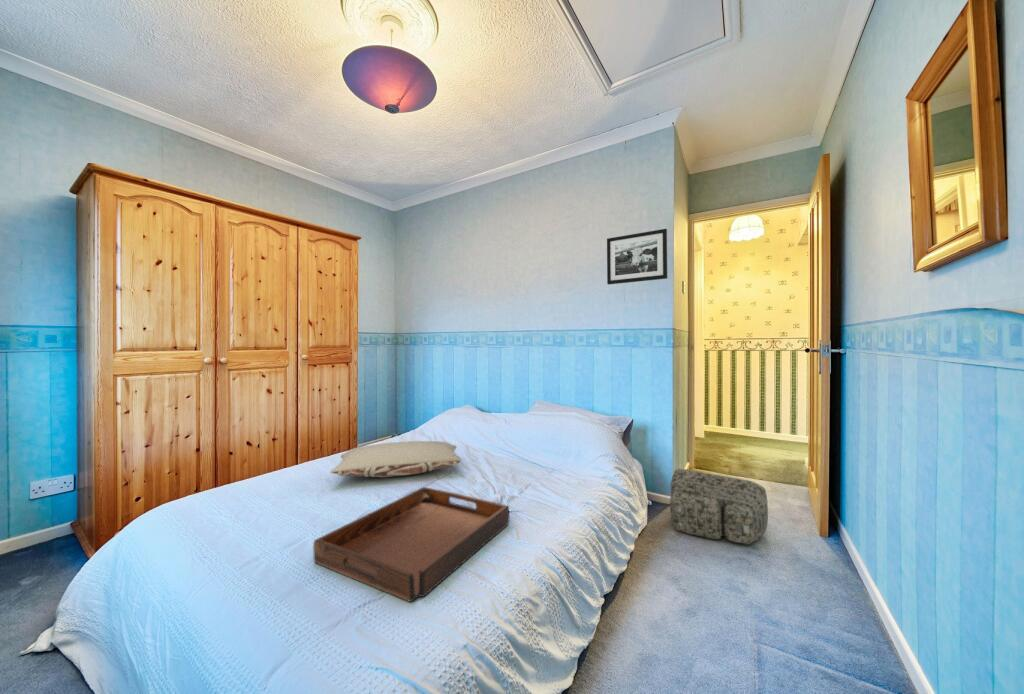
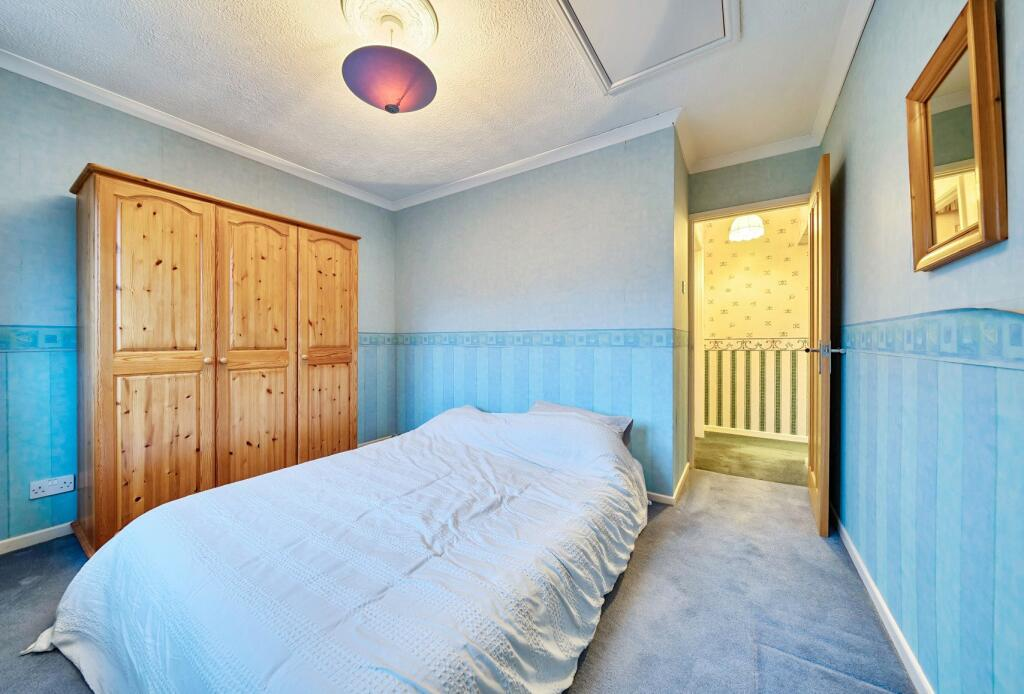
- picture frame (636, 257)
- pillow (400, 458)
- backpack (715, 505)
- serving tray (420, 531)
